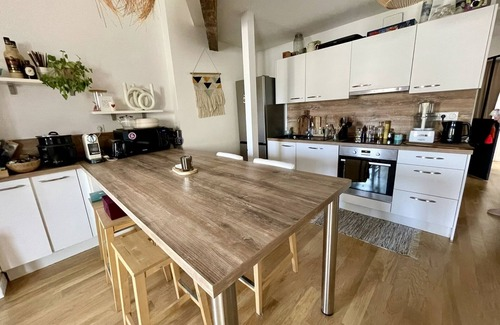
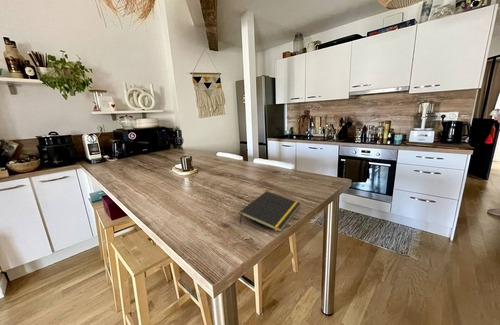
+ notepad (272, 208)
